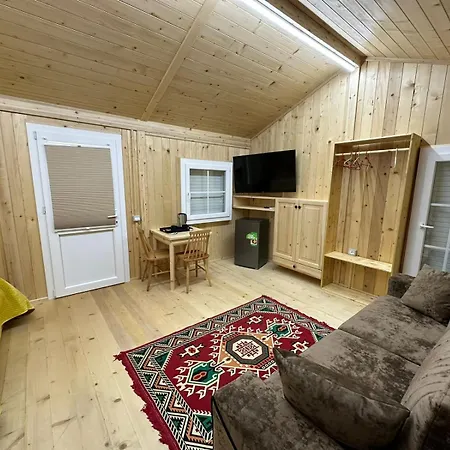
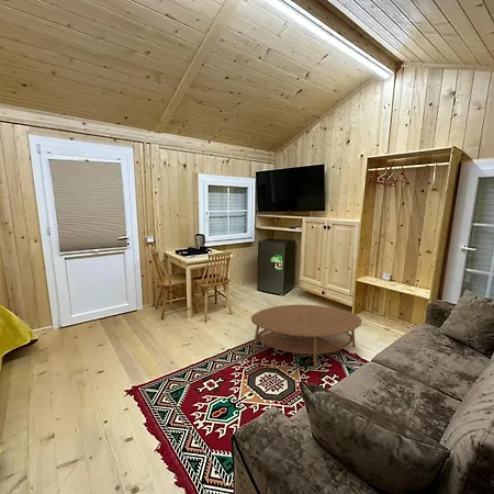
+ coffee table (305, 333)
